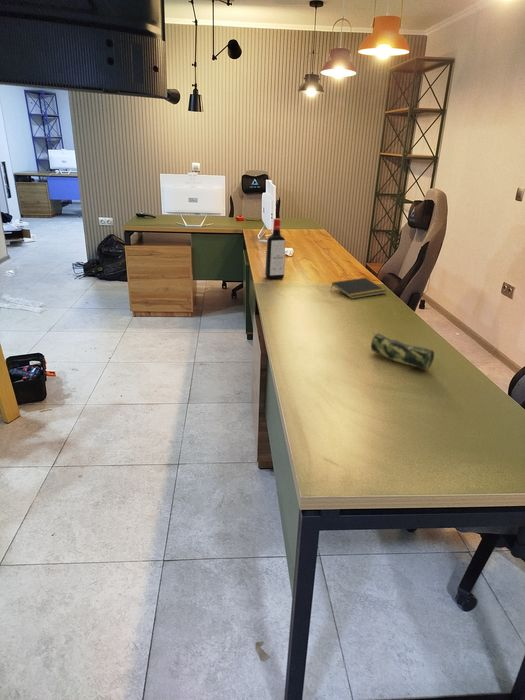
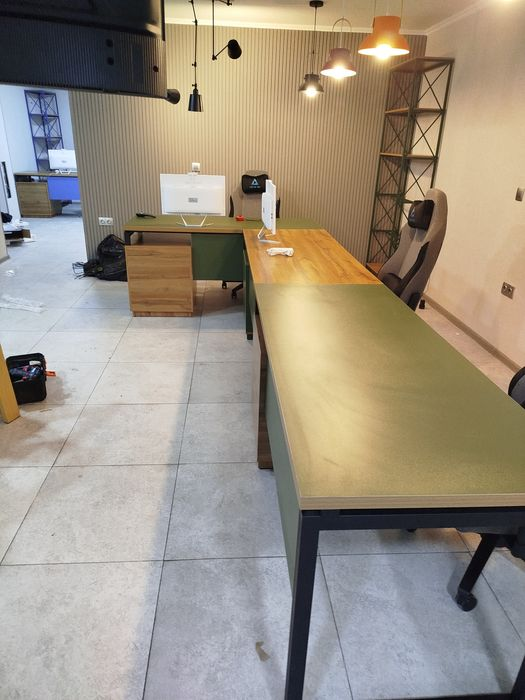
- pencil case (400, 351)
- notepad (359, 287)
- liquor bottle (275, 249)
